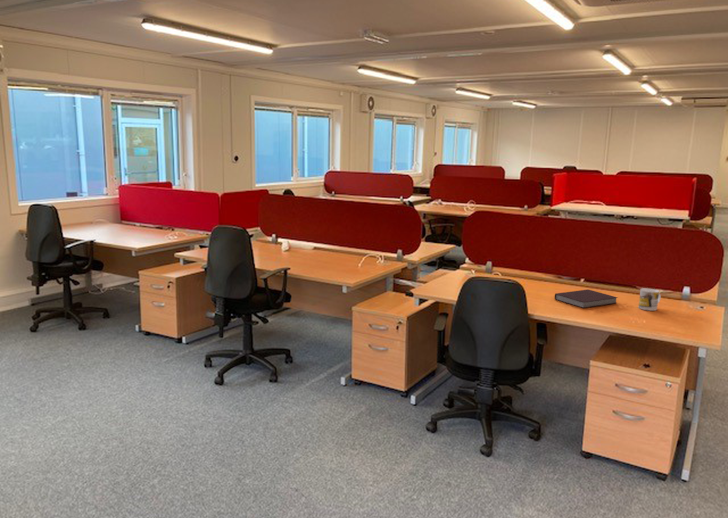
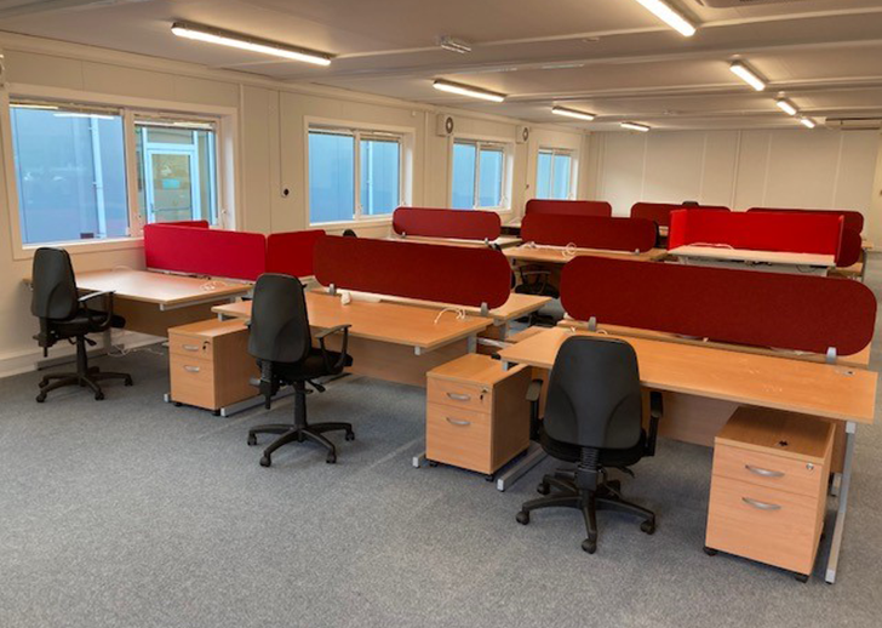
- notebook (585, 298)
- mug (651, 299)
